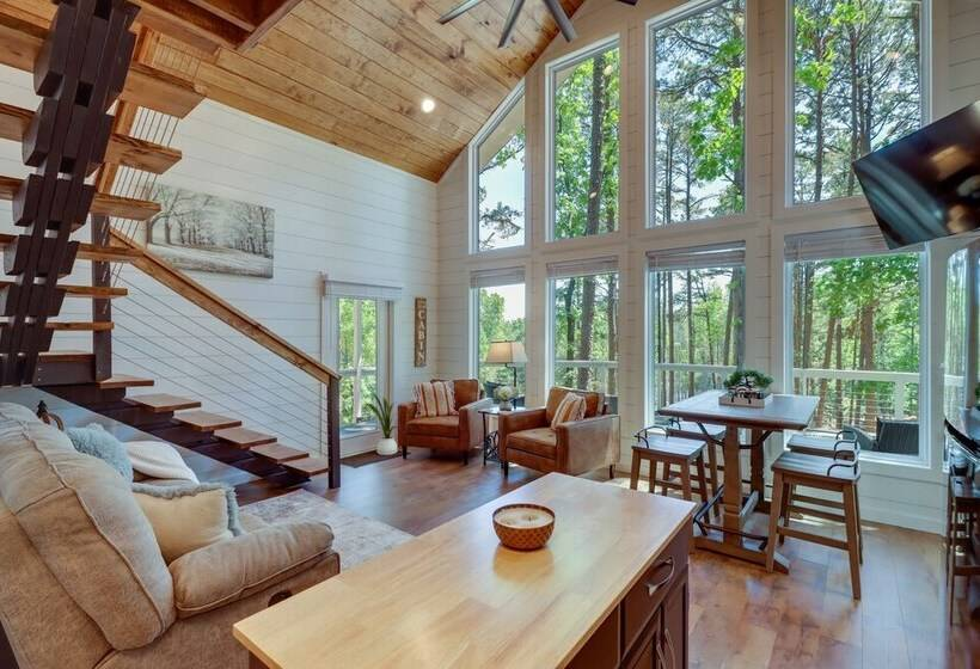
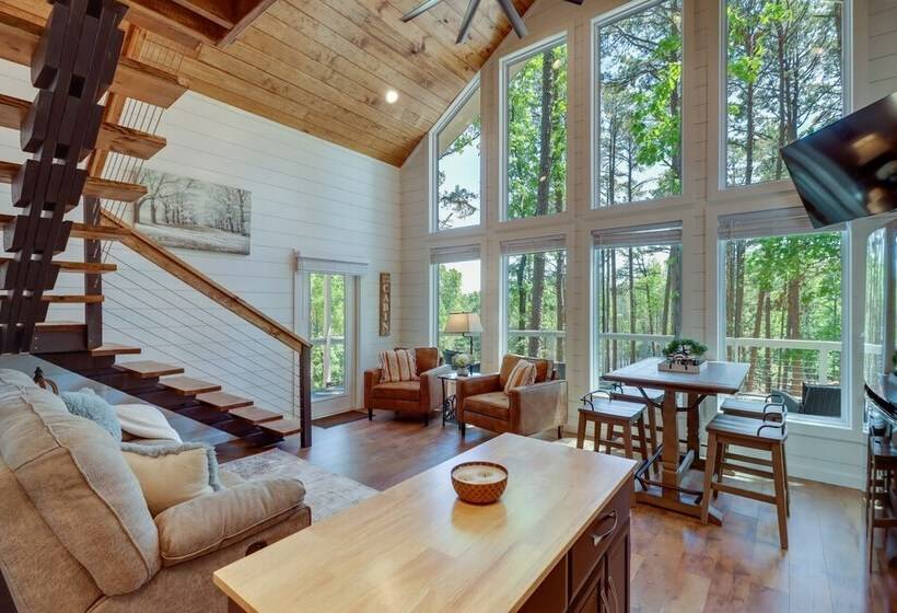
- house plant (385, 422)
